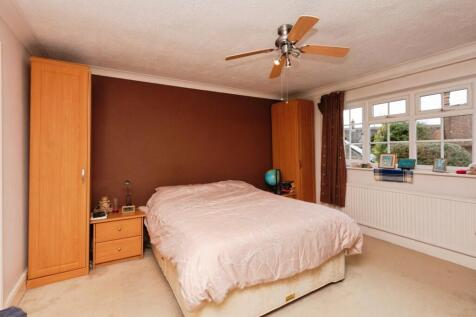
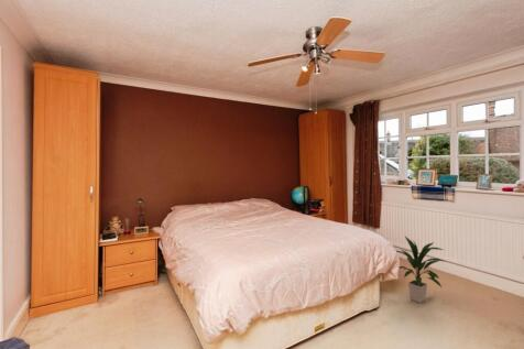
+ indoor plant (419, 269)
